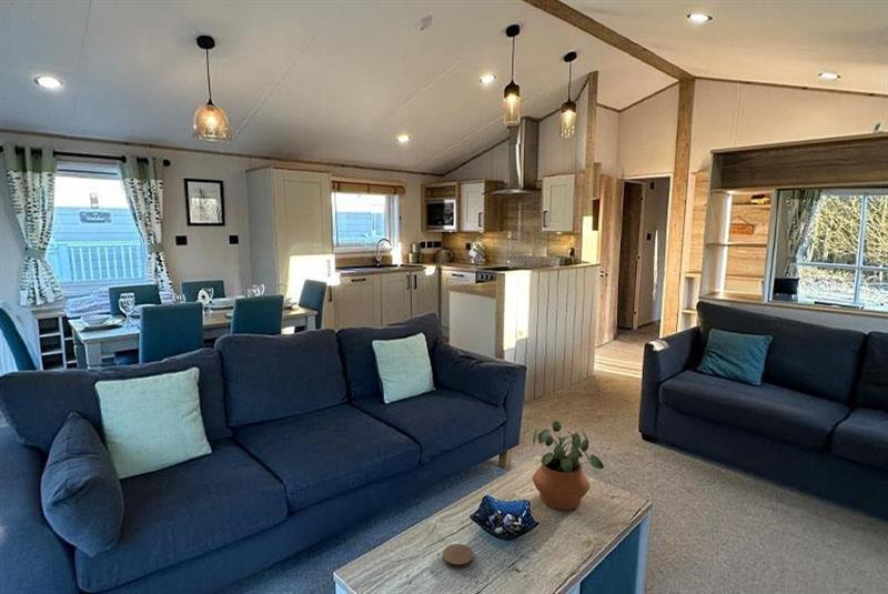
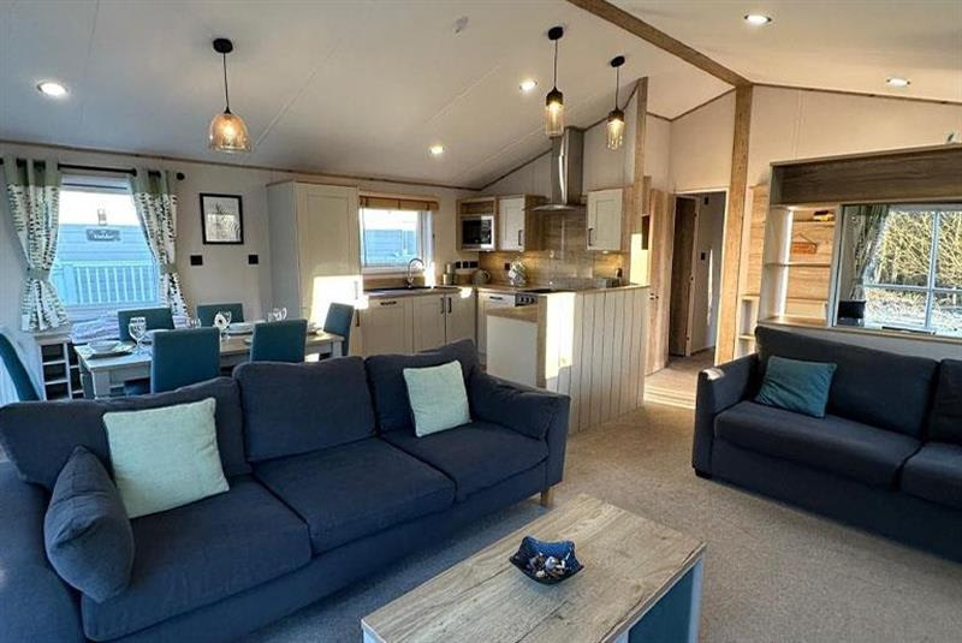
- coaster (457, 555)
- potted plant (567, 465)
